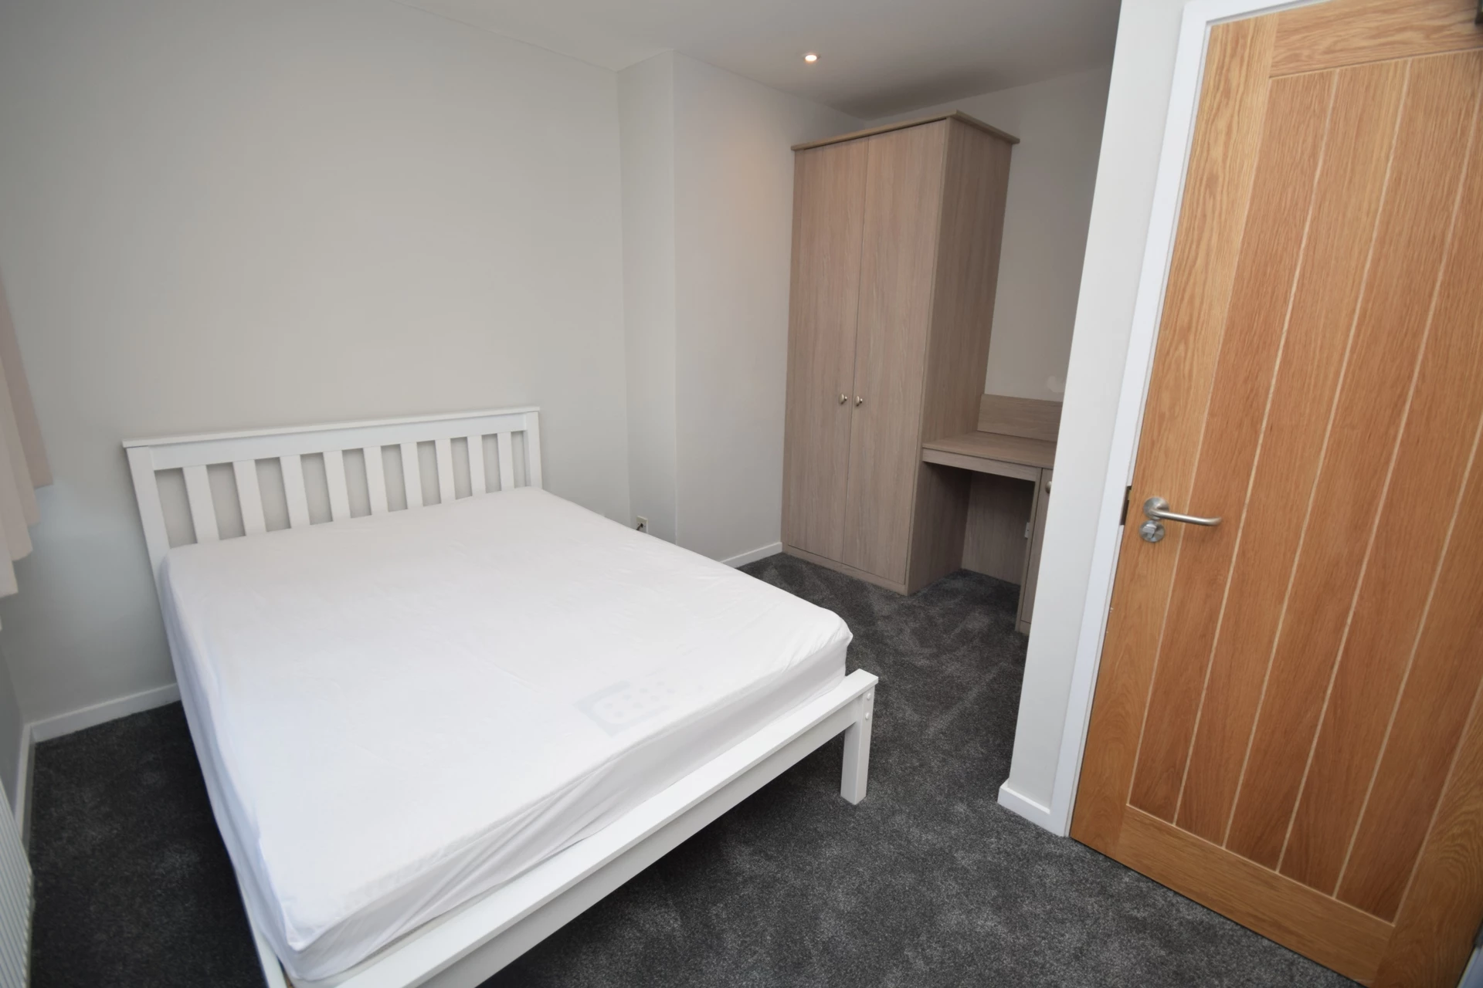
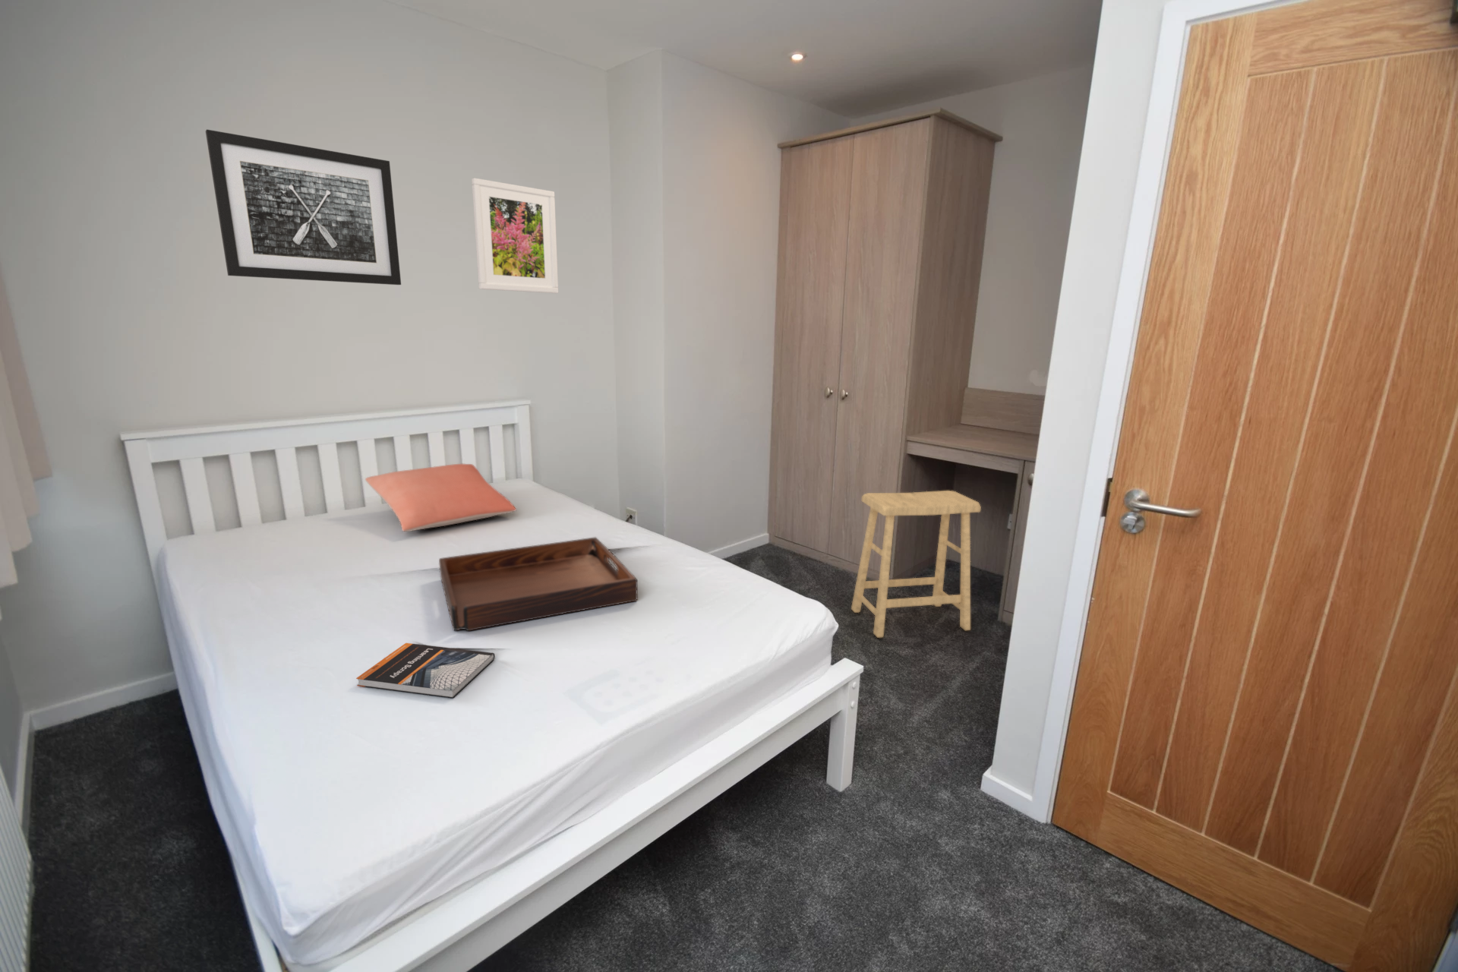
+ book (429, 667)
+ pillow (442, 495)
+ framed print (517, 239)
+ stool (915, 578)
+ wall art (312, 215)
+ serving tray (535, 578)
